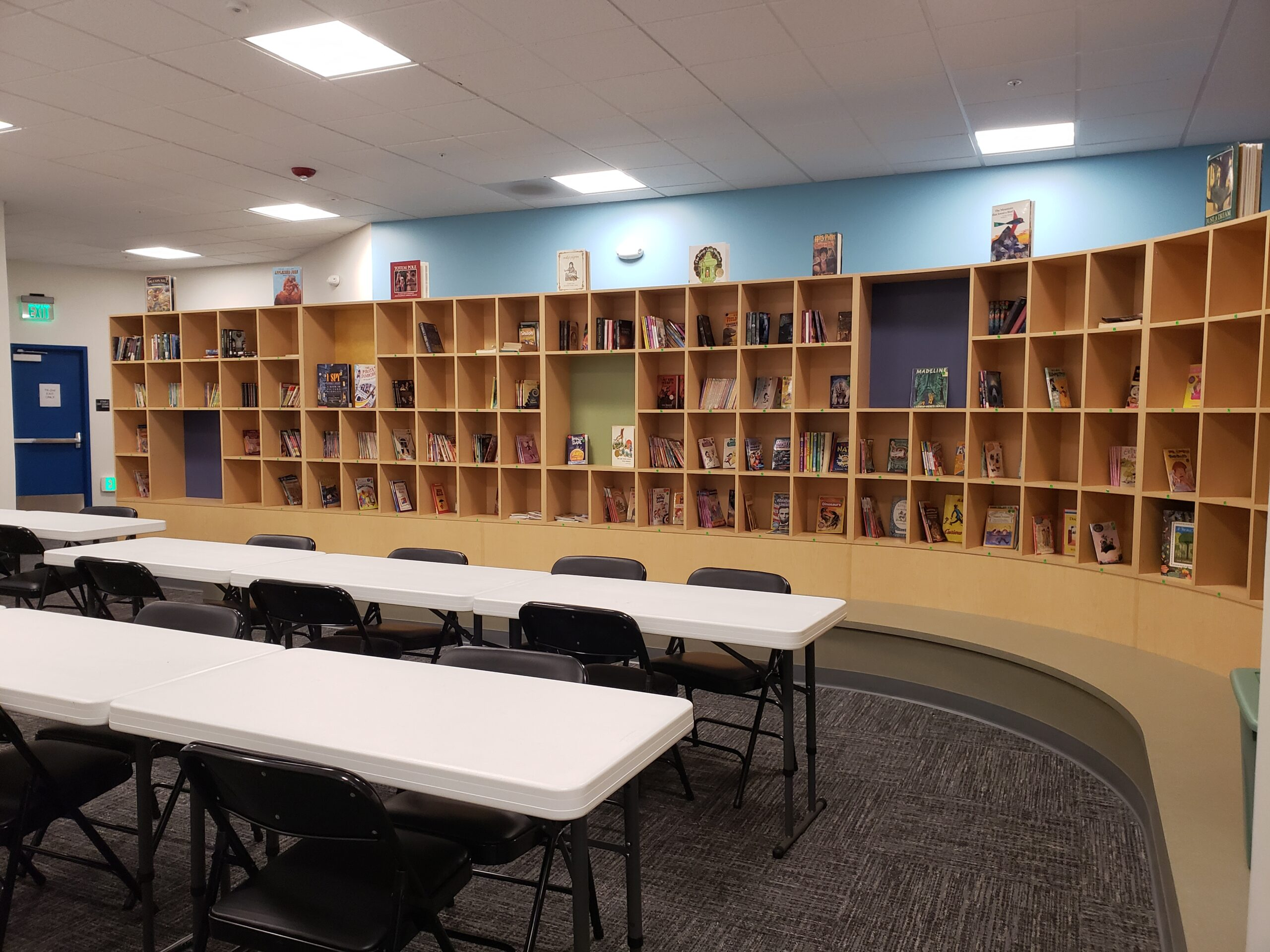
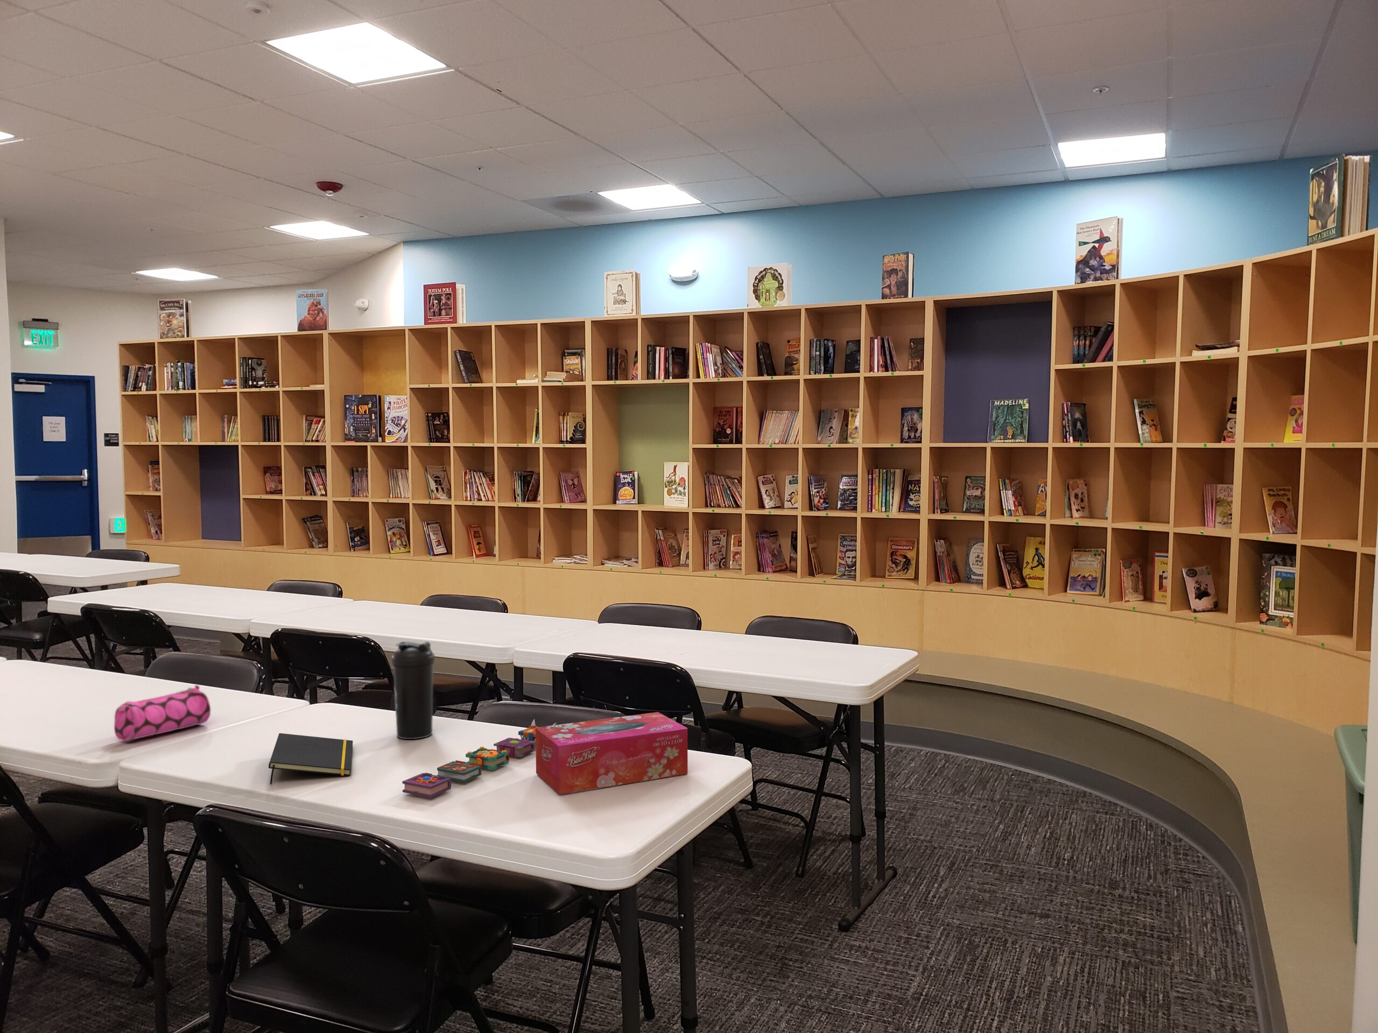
+ tissue box (612, 751)
+ water bottle (413, 688)
+ magic books (485, 755)
+ pencil case (162, 712)
+ notepad (314, 753)
